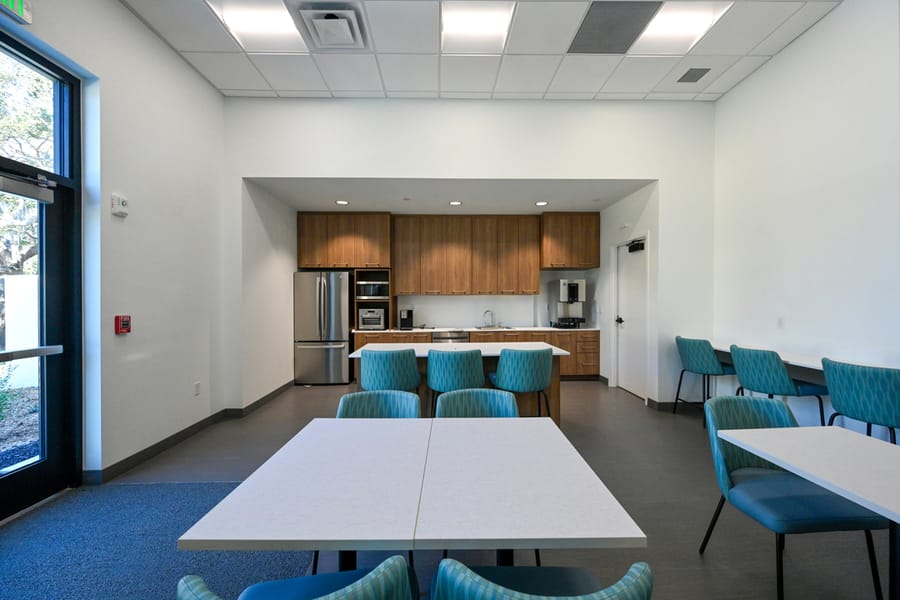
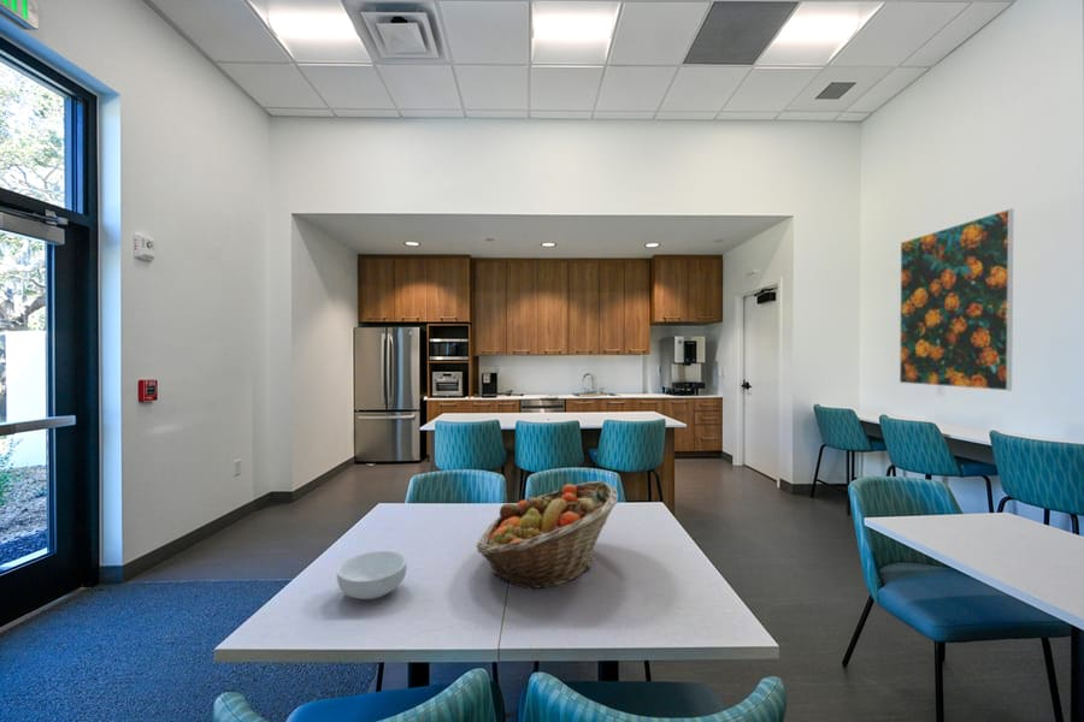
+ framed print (949, 307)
+ cereal bowl (372, 578)
+ fruit basket (549, 526)
